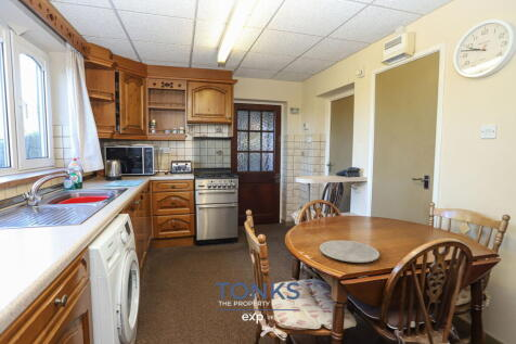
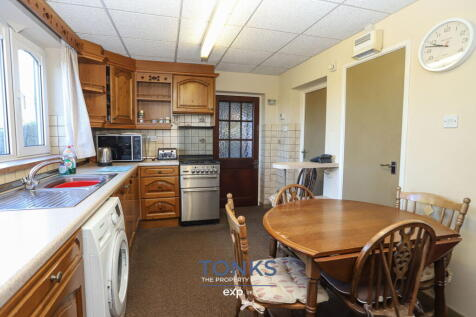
- plate (348, 251)
